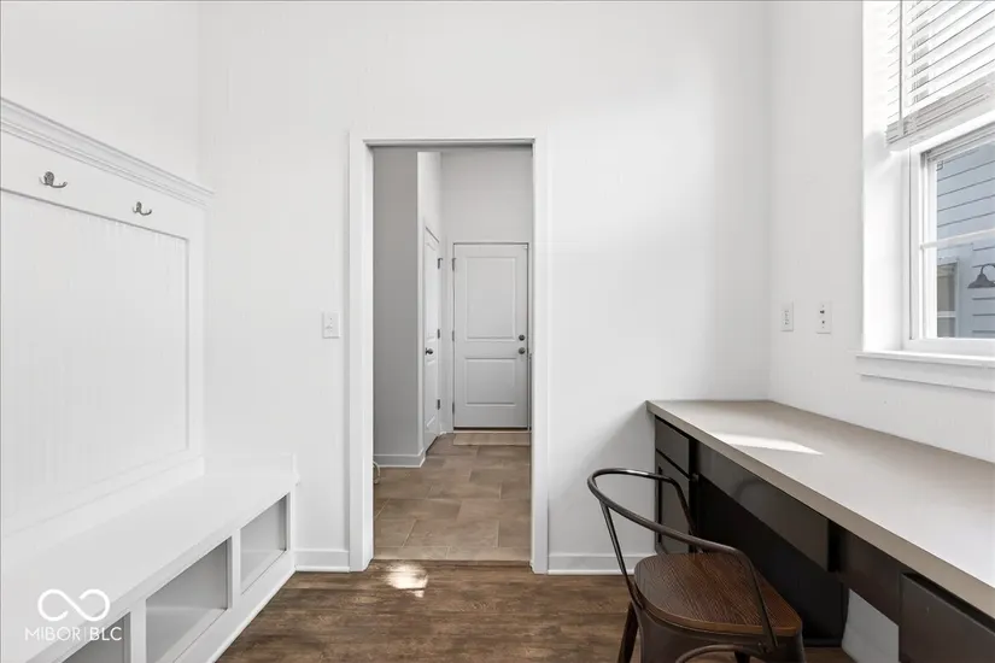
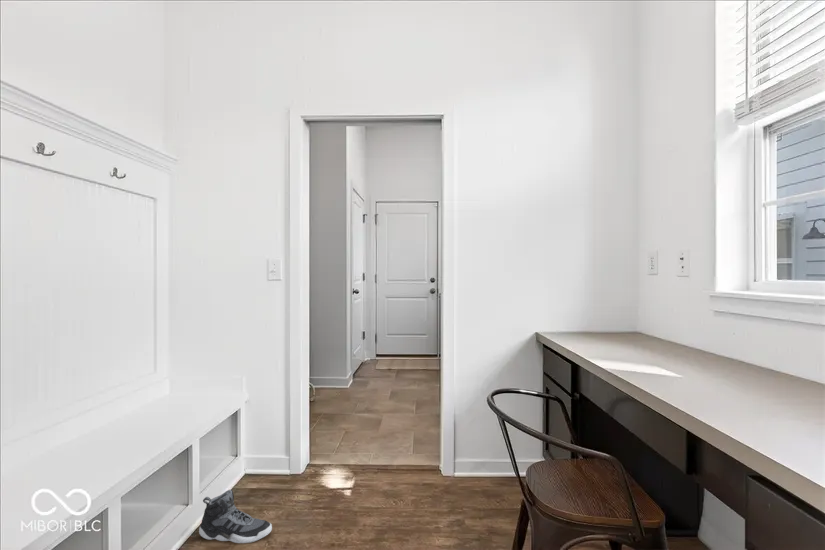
+ sneaker (235, 515)
